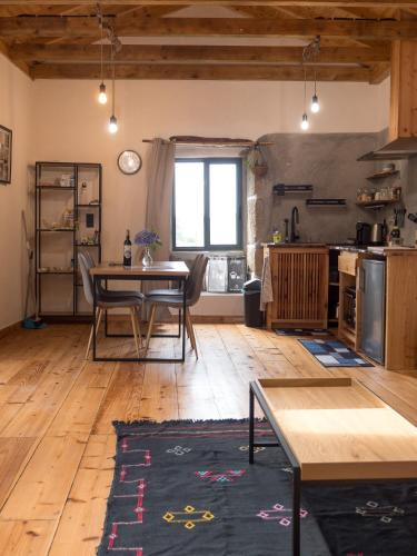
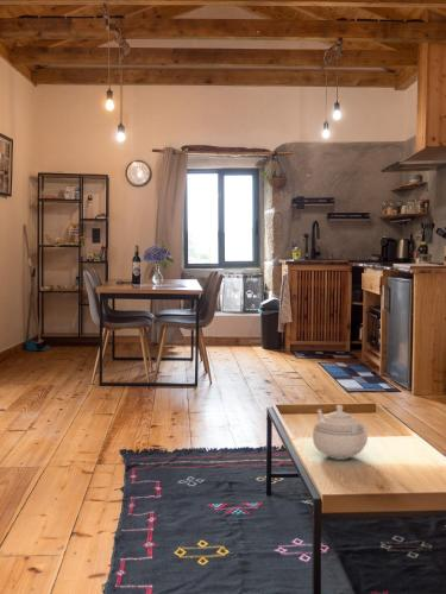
+ teapot (339, 430)
